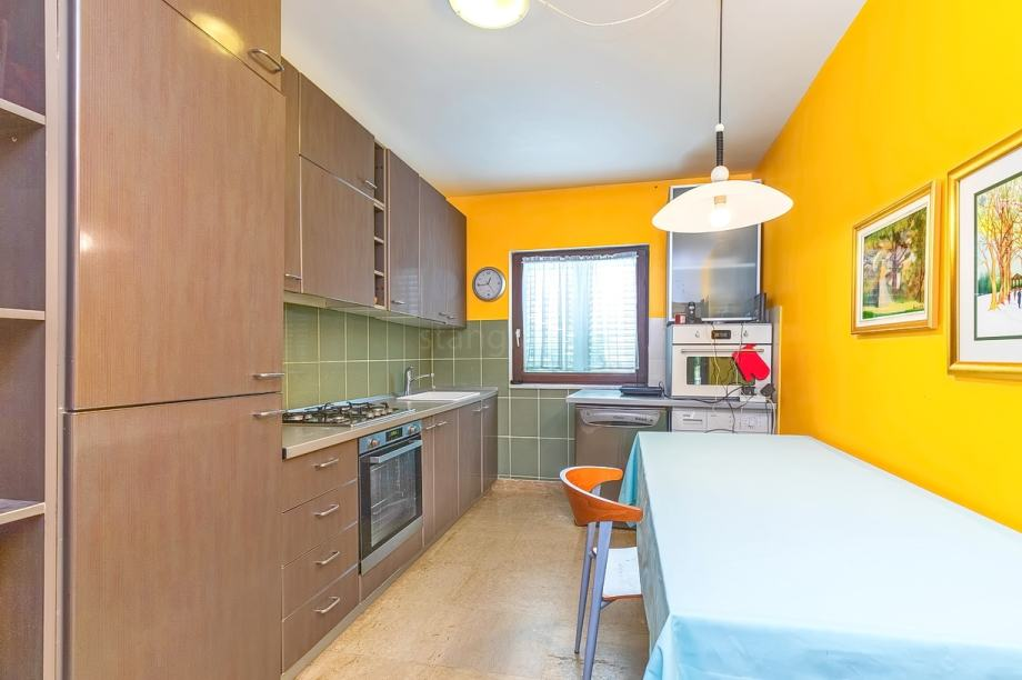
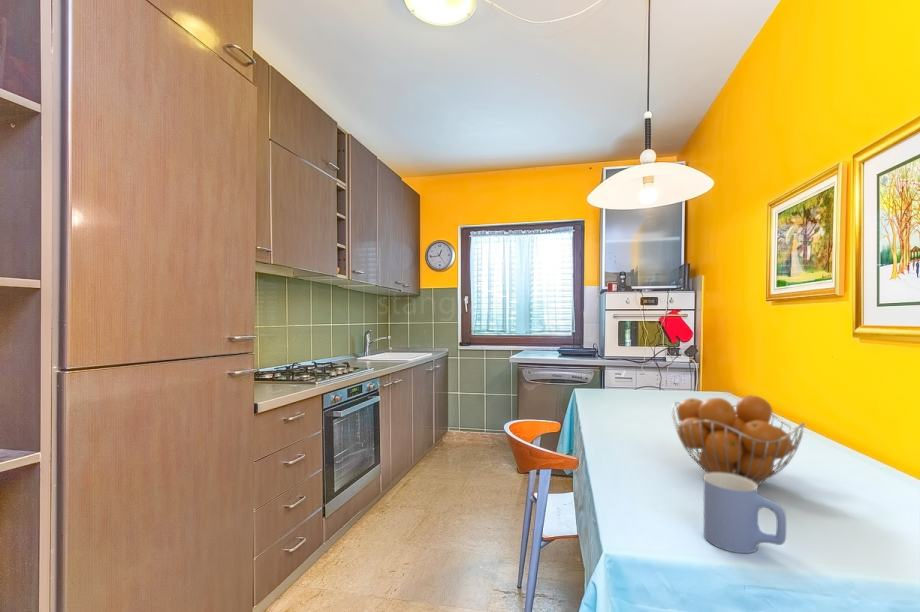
+ fruit basket (733, 436)
+ mug (741, 515)
